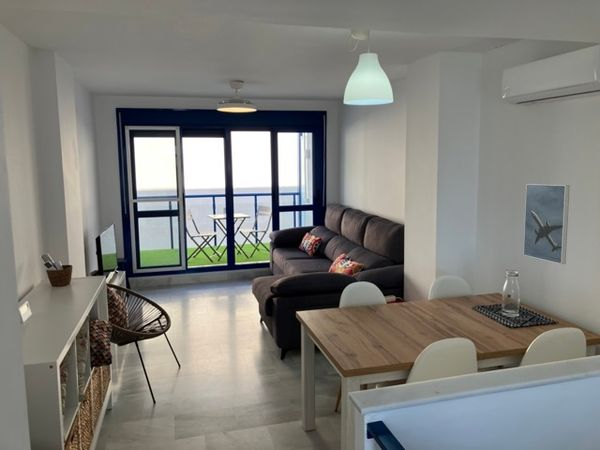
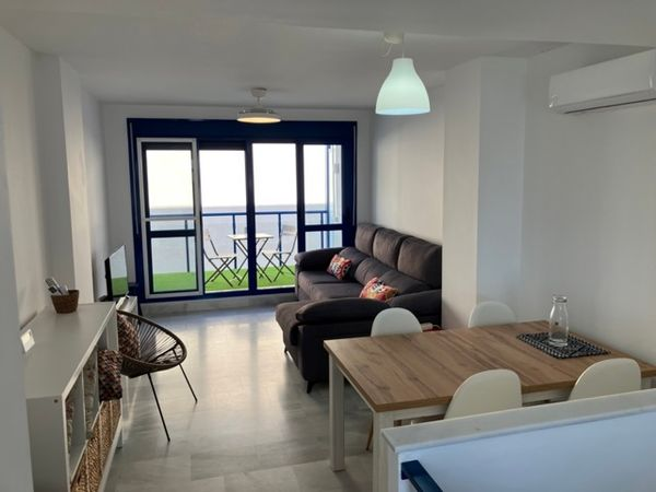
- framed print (545, 222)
